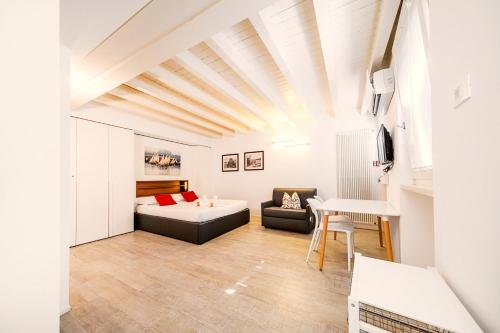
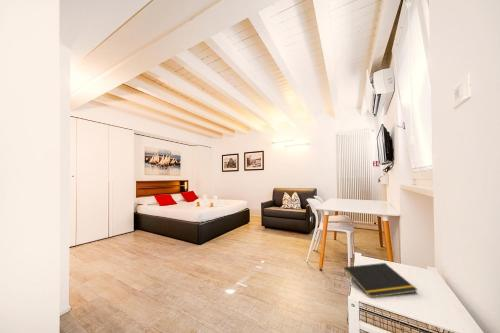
+ notepad (378, 278)
